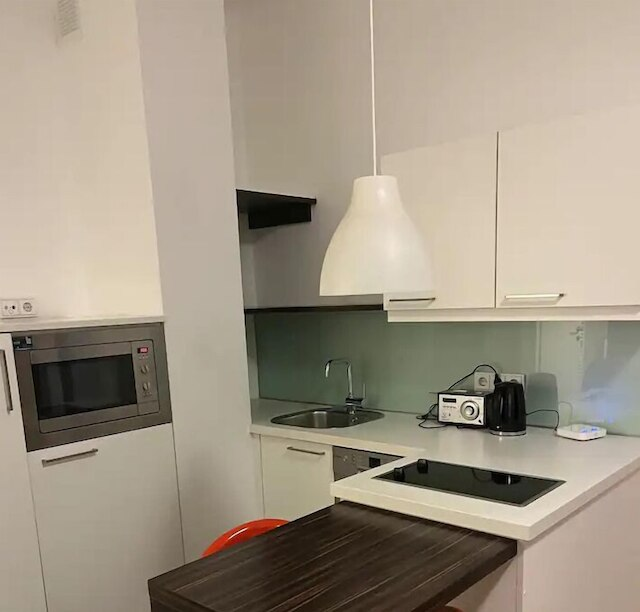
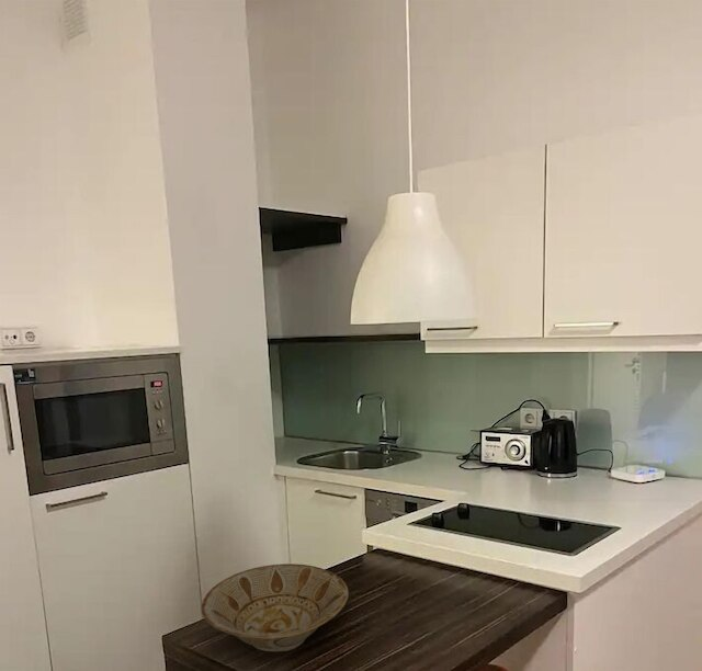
+ bowl (276, 615)
